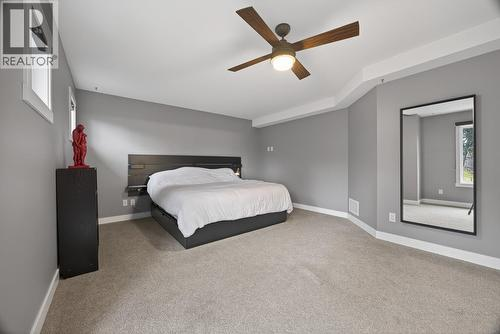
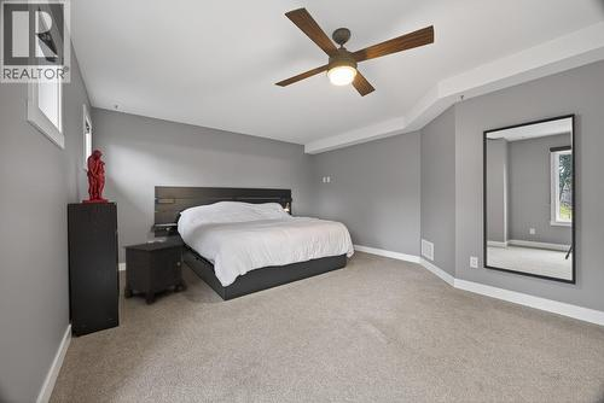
+ nightstand (155, 269)
